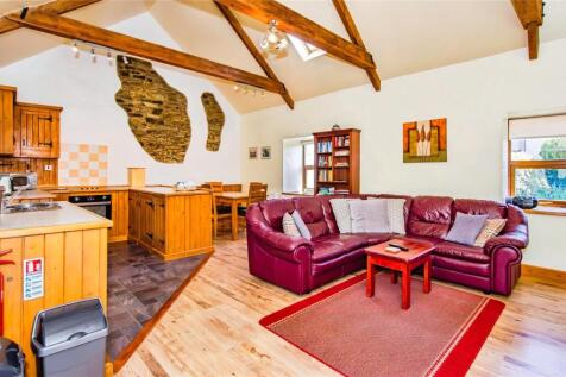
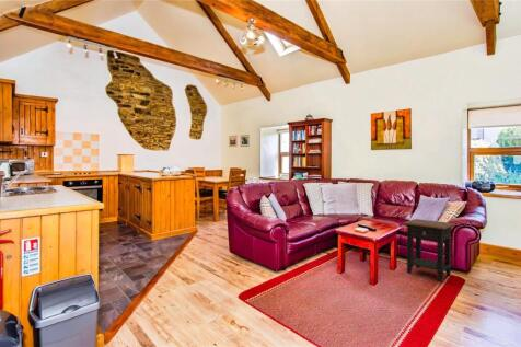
+ side table (420, 247)
